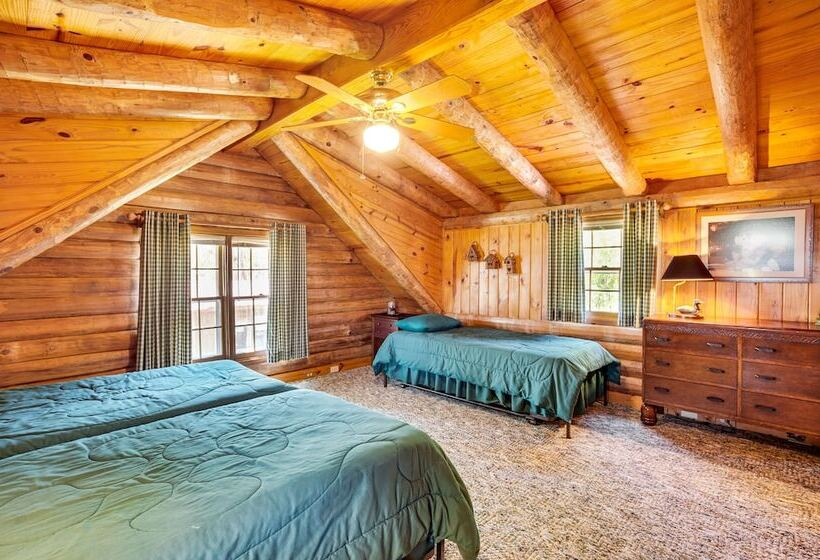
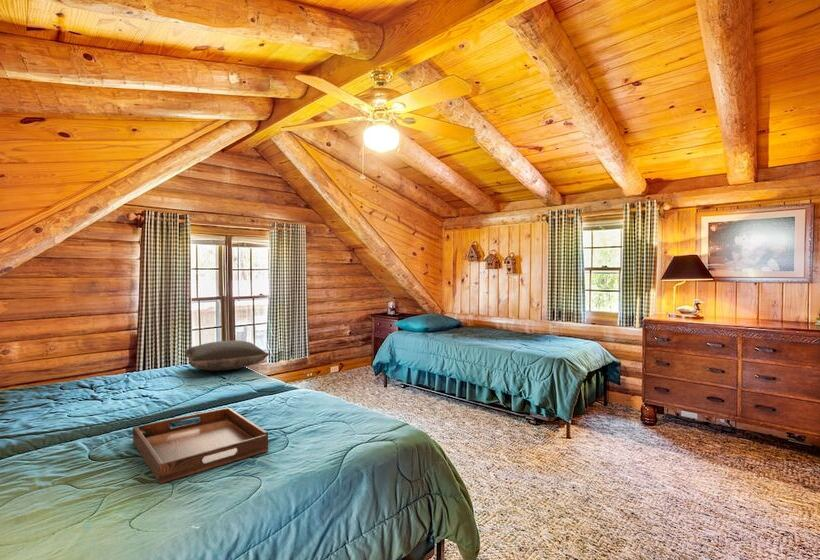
+ serving tray (200, 438)
+ pillow (225, 355)
